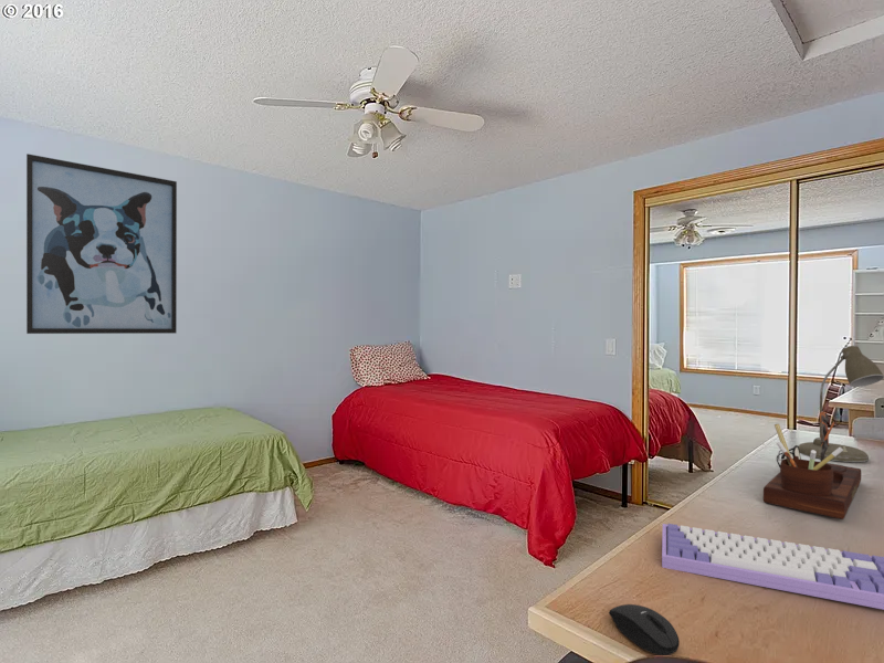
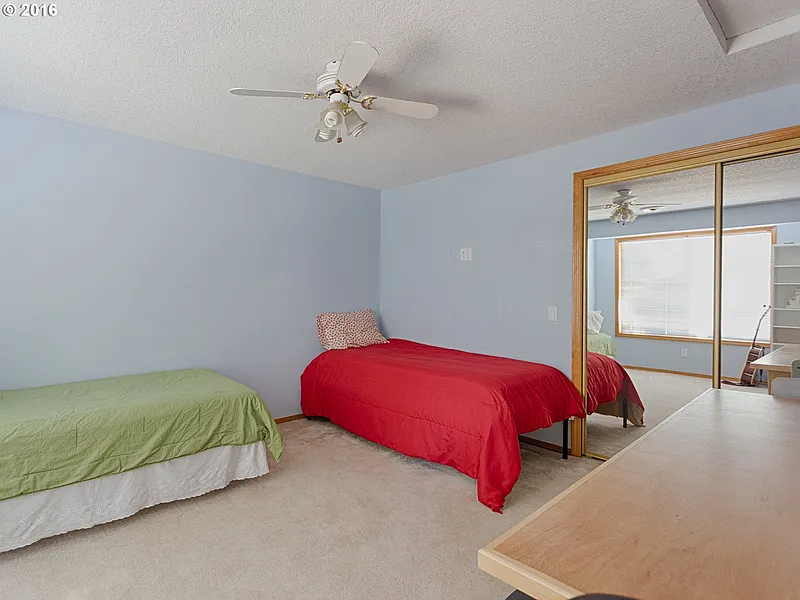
- keyboard (772, 560)
- desk organizer (812, 455)
- wall art (107, 251)
- mouse (642, 621)
- desk lamp (851, 386)
